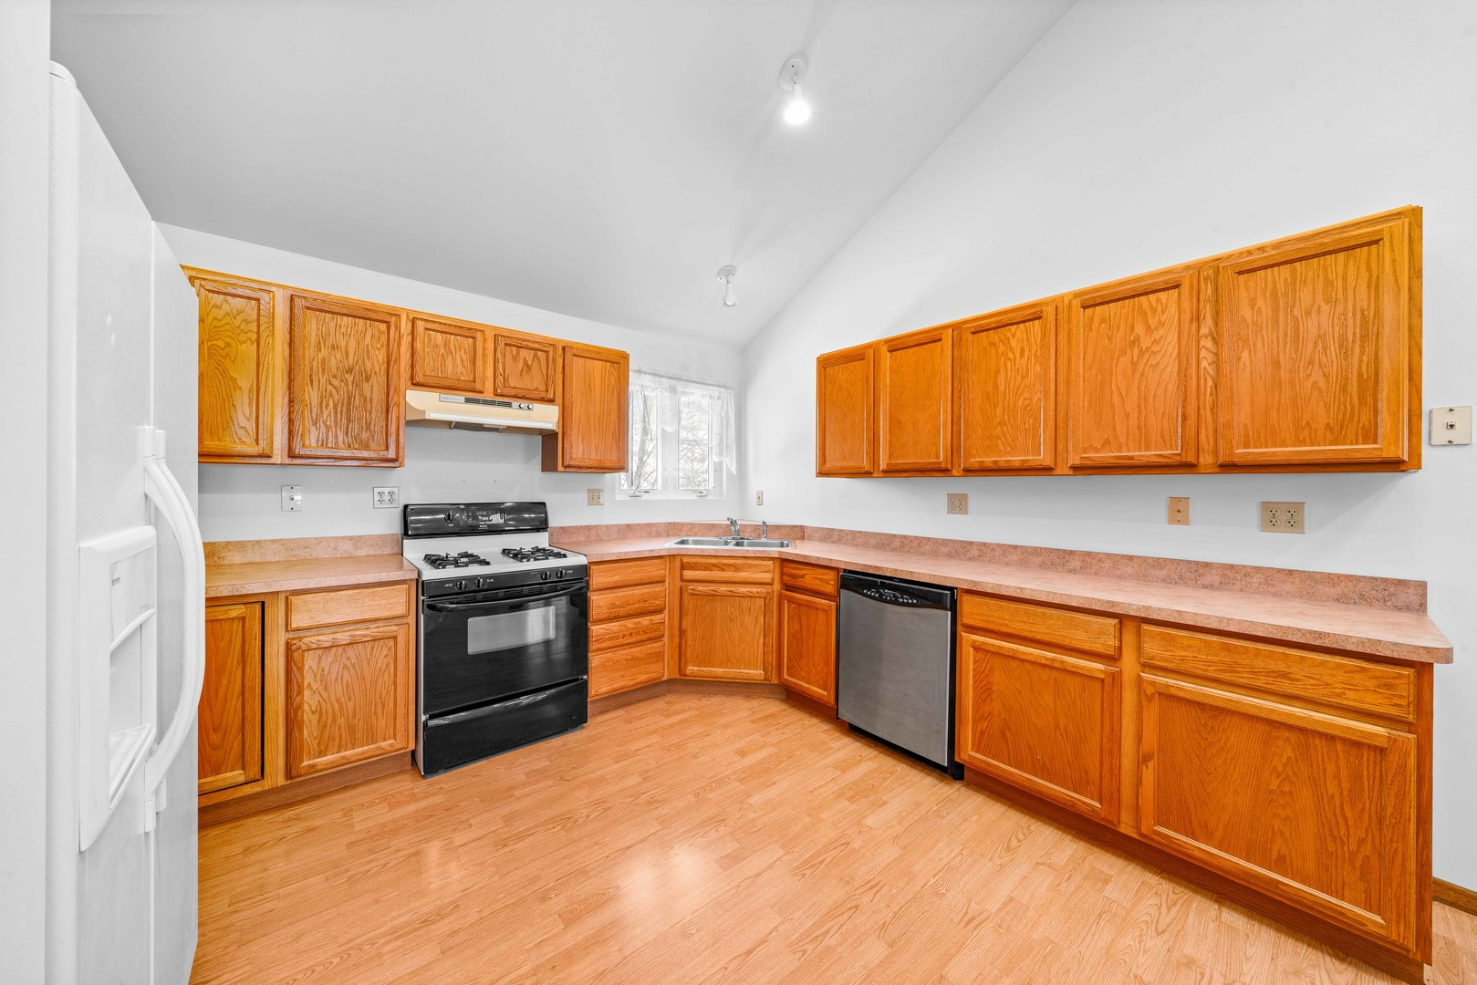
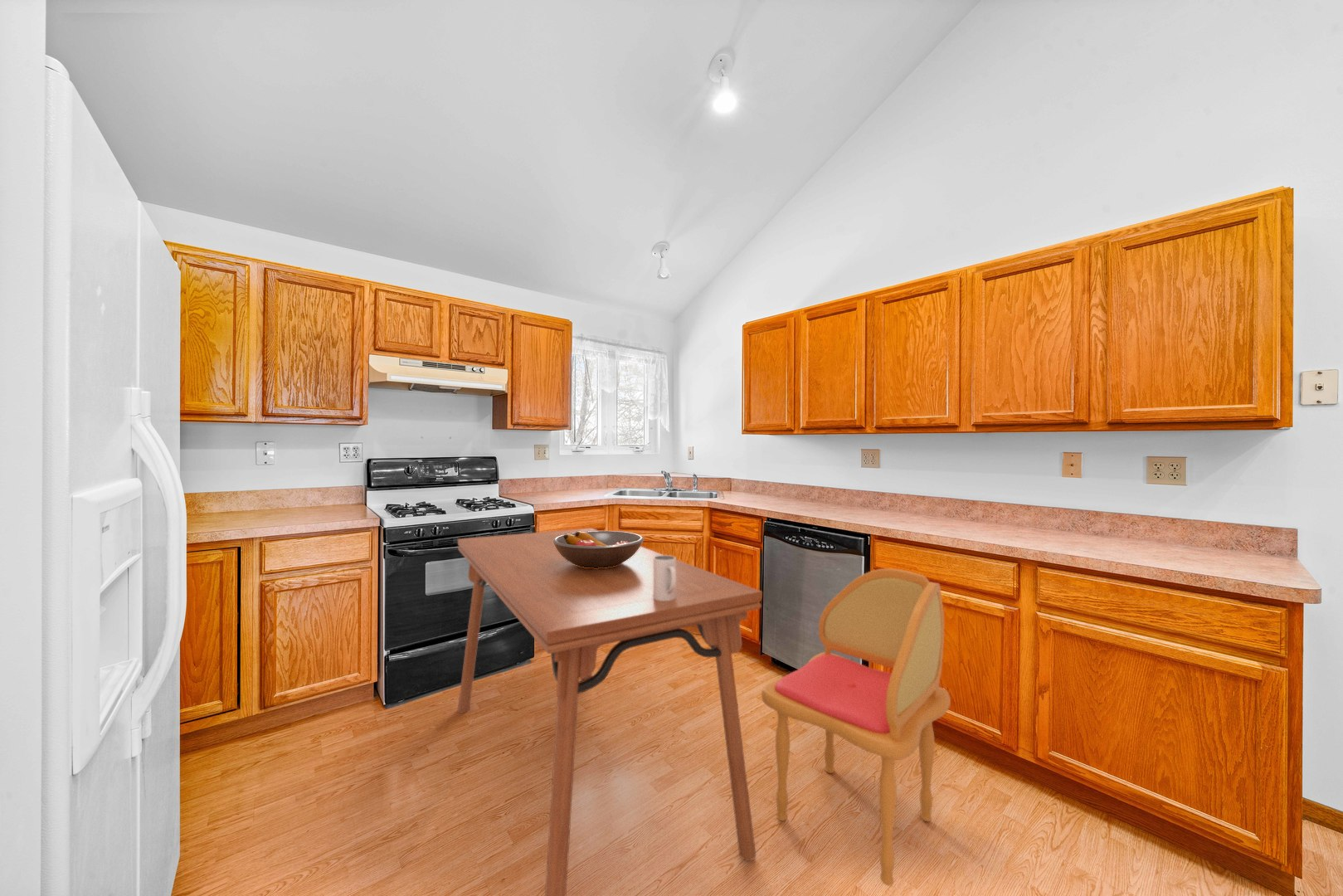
+ fruit bowl (598, 547)
+ mug (666, 578)
+ dining table (577, 664)
+ dining chair (854, 698)
